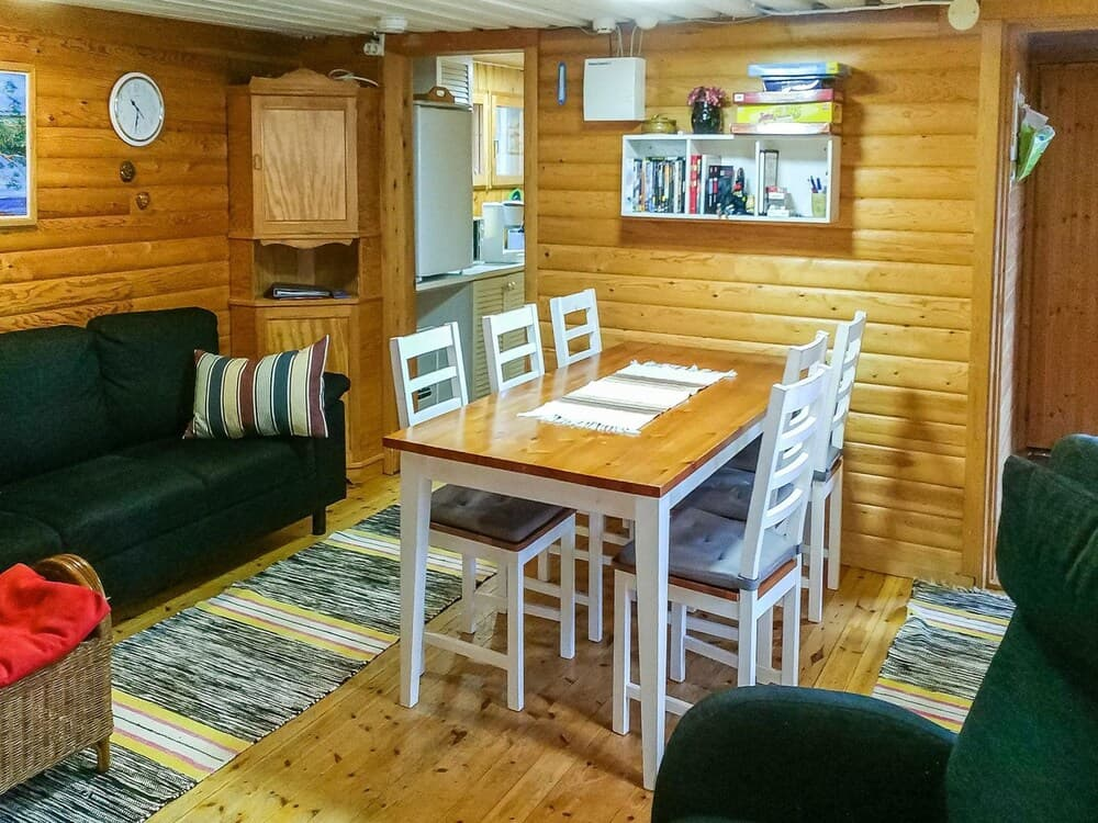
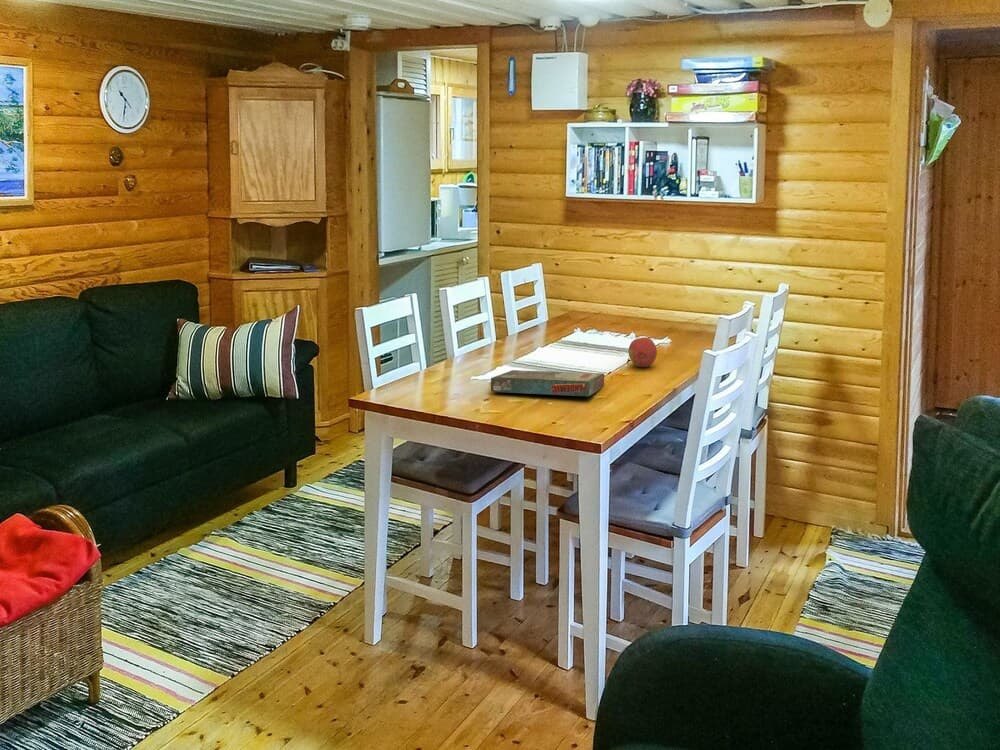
+ fruit (642, 352)
+ board game (548, 382)
